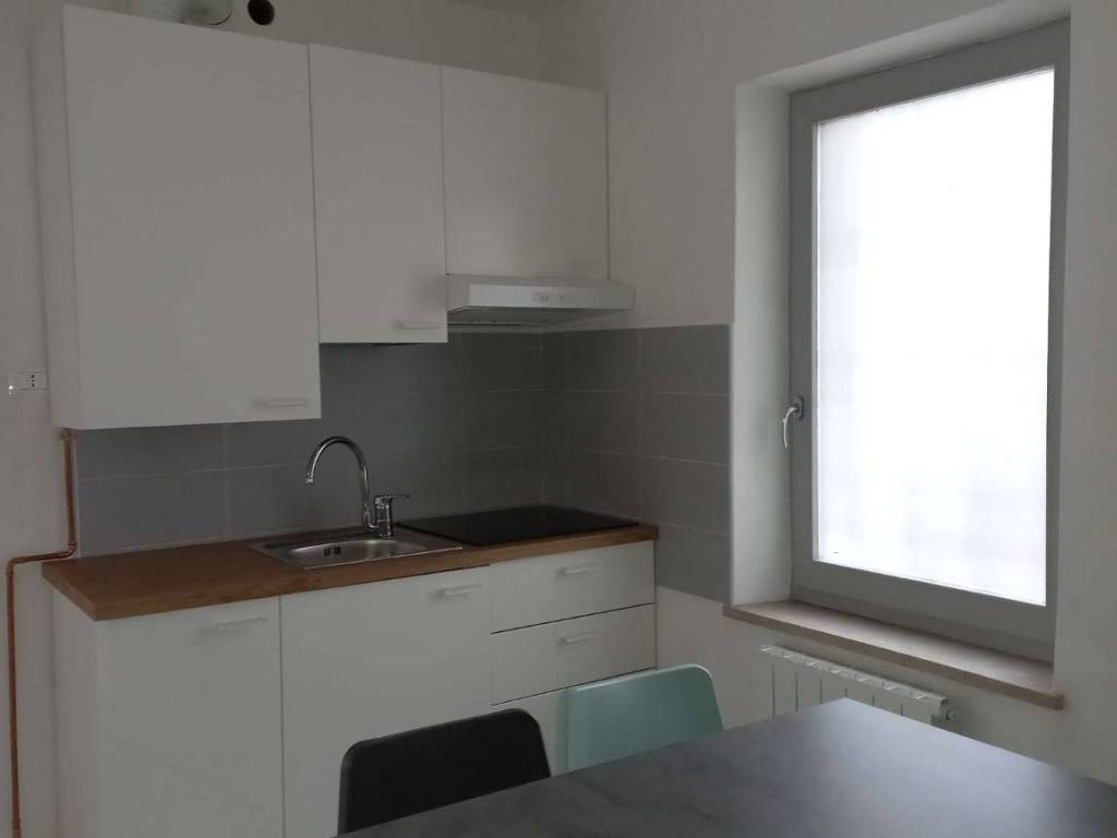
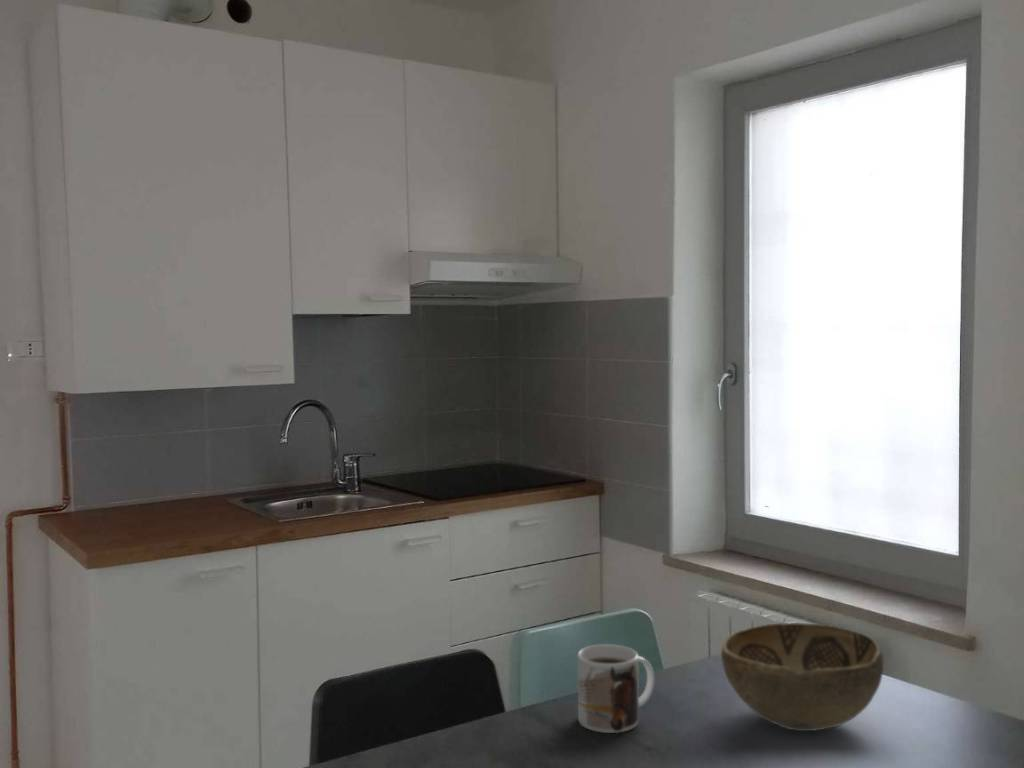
+ mug (615, 686)
+ decorative bowl (799, 680)
